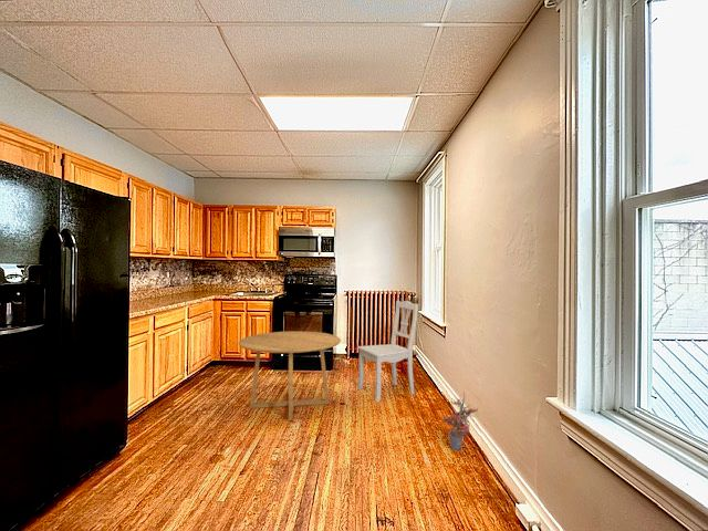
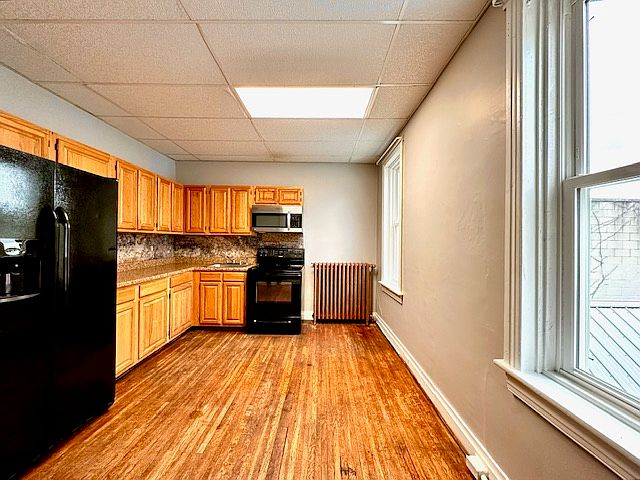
- round table (290, 372)
- dining chair (387, 346)
- potted plant (458, 418)
